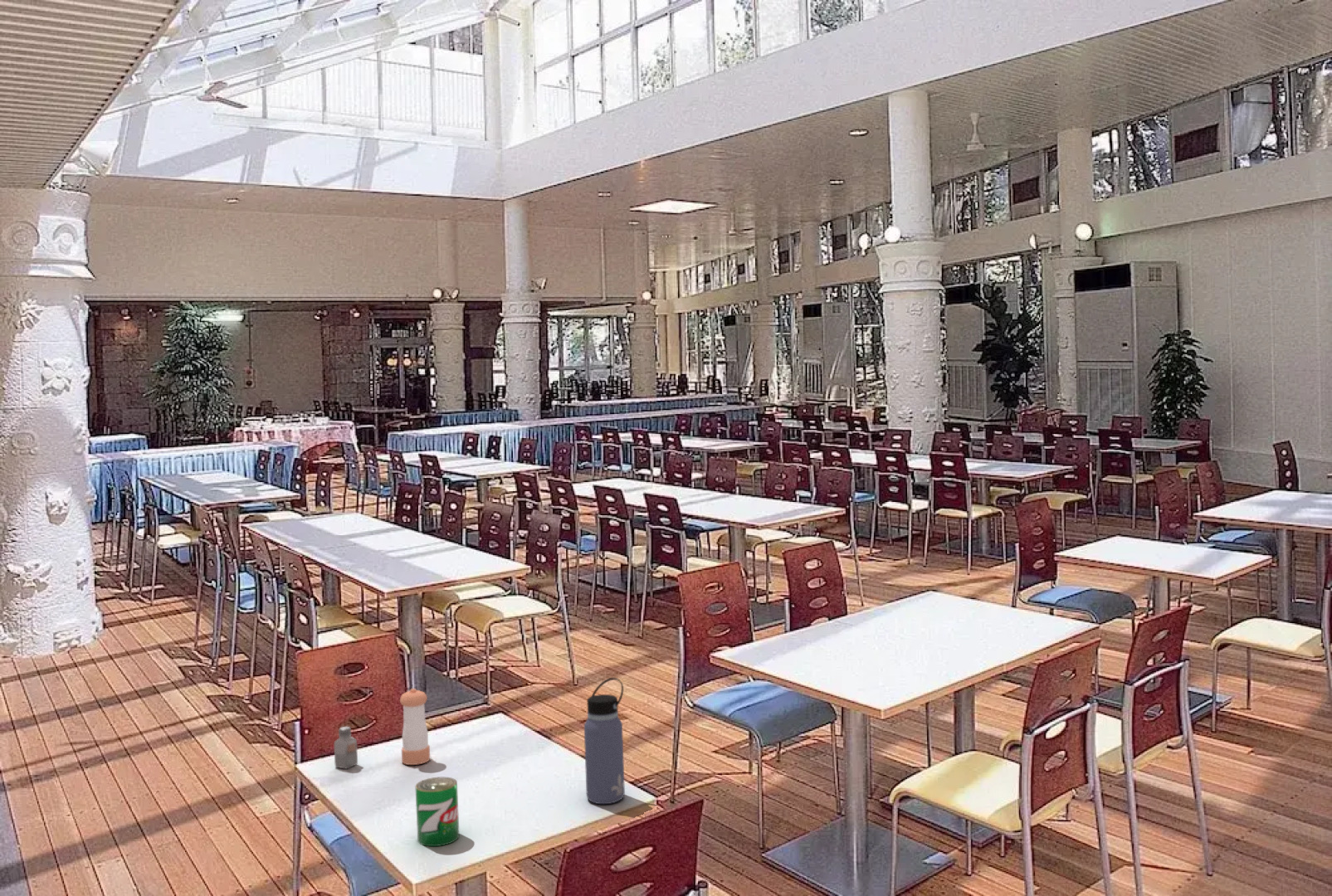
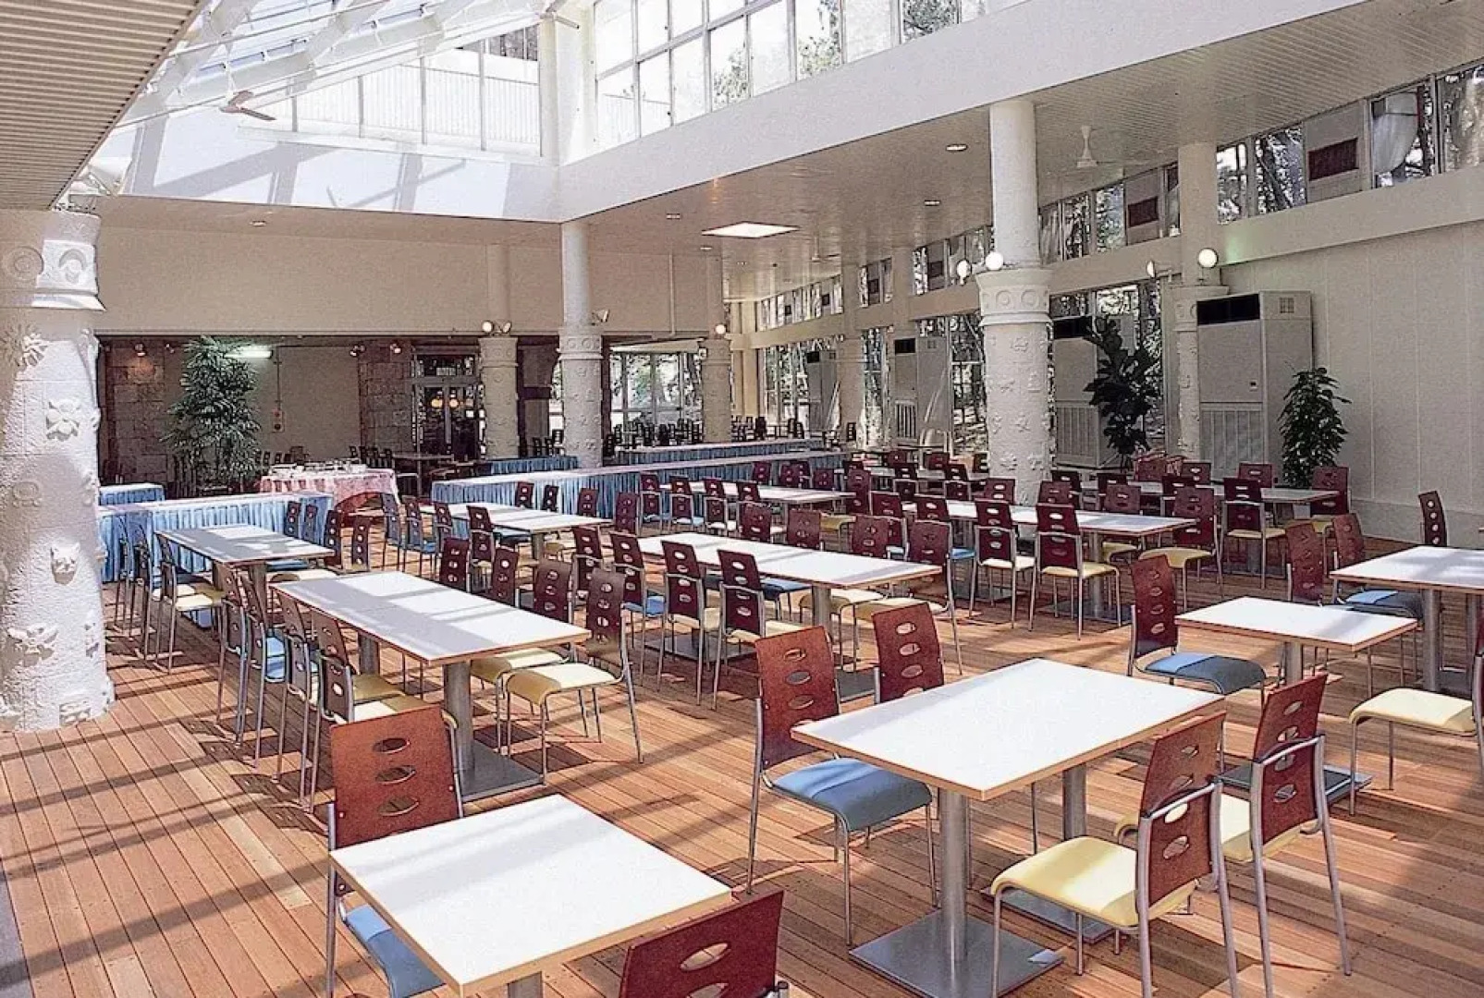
- water bottle (604, 740)
- saltshaker (345, 747)
- pepper shaker (414, 724)
- can (437, 811)
